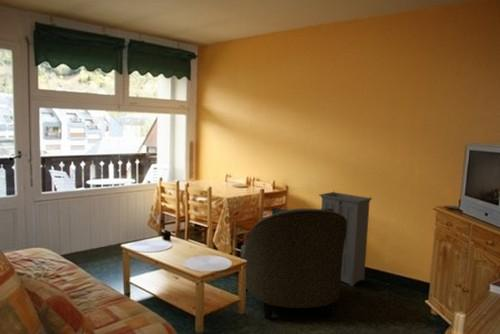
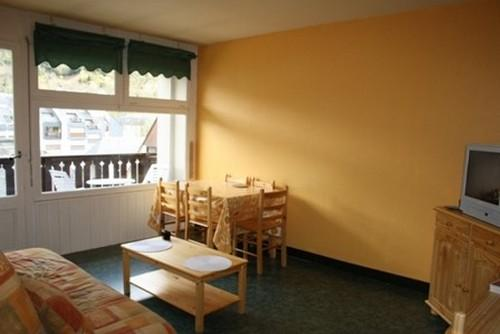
- storage cabinet (345, 239)
- armchair (294, 252)
